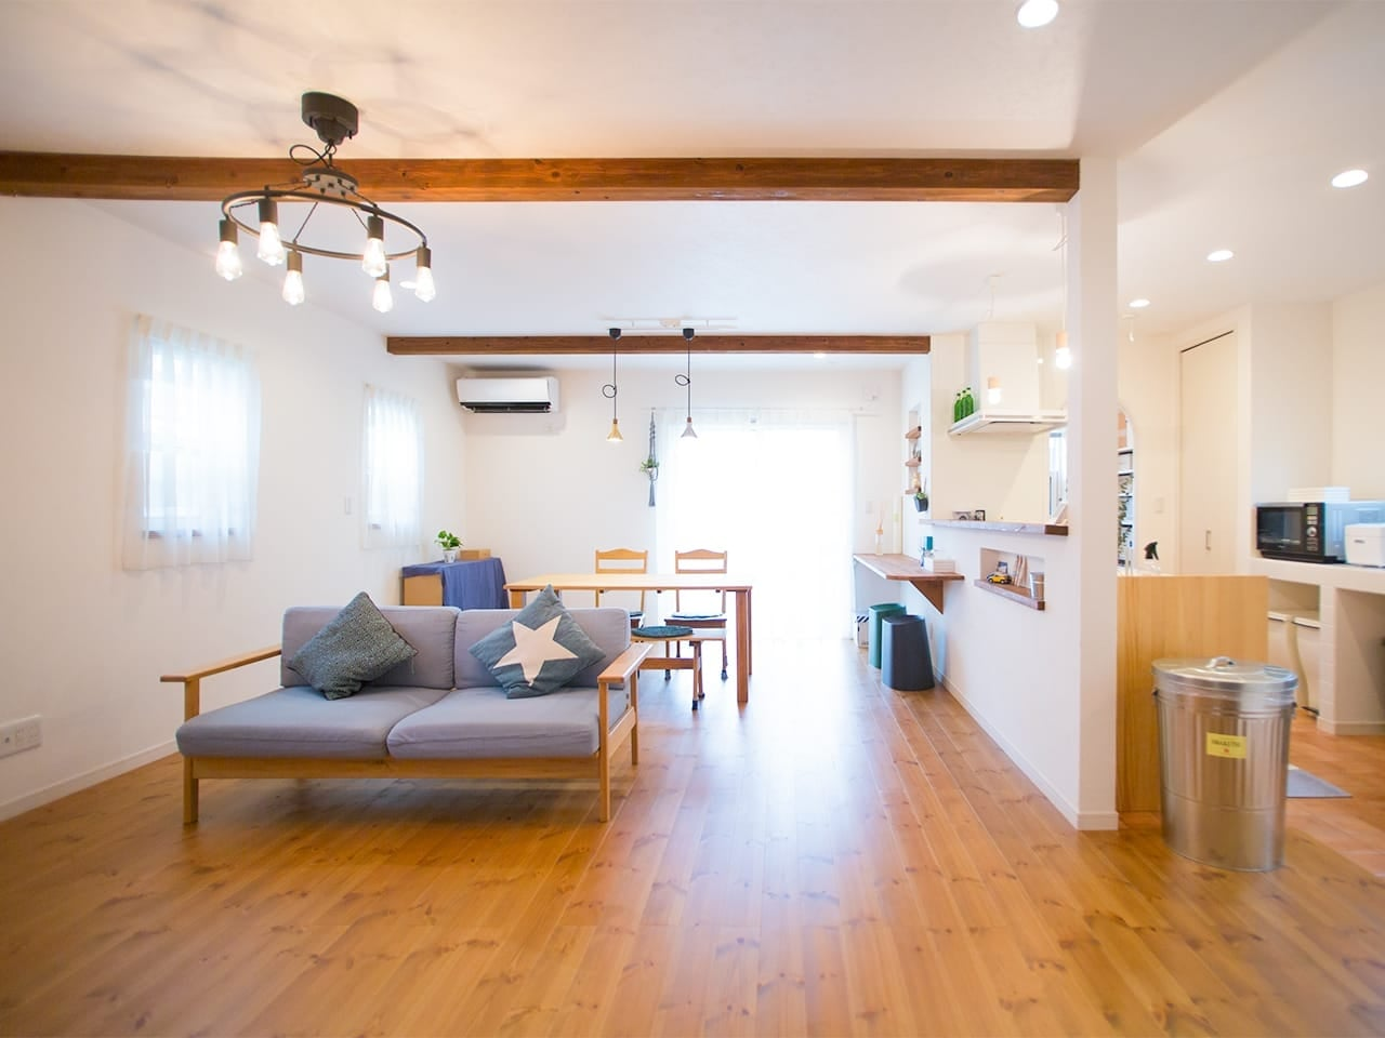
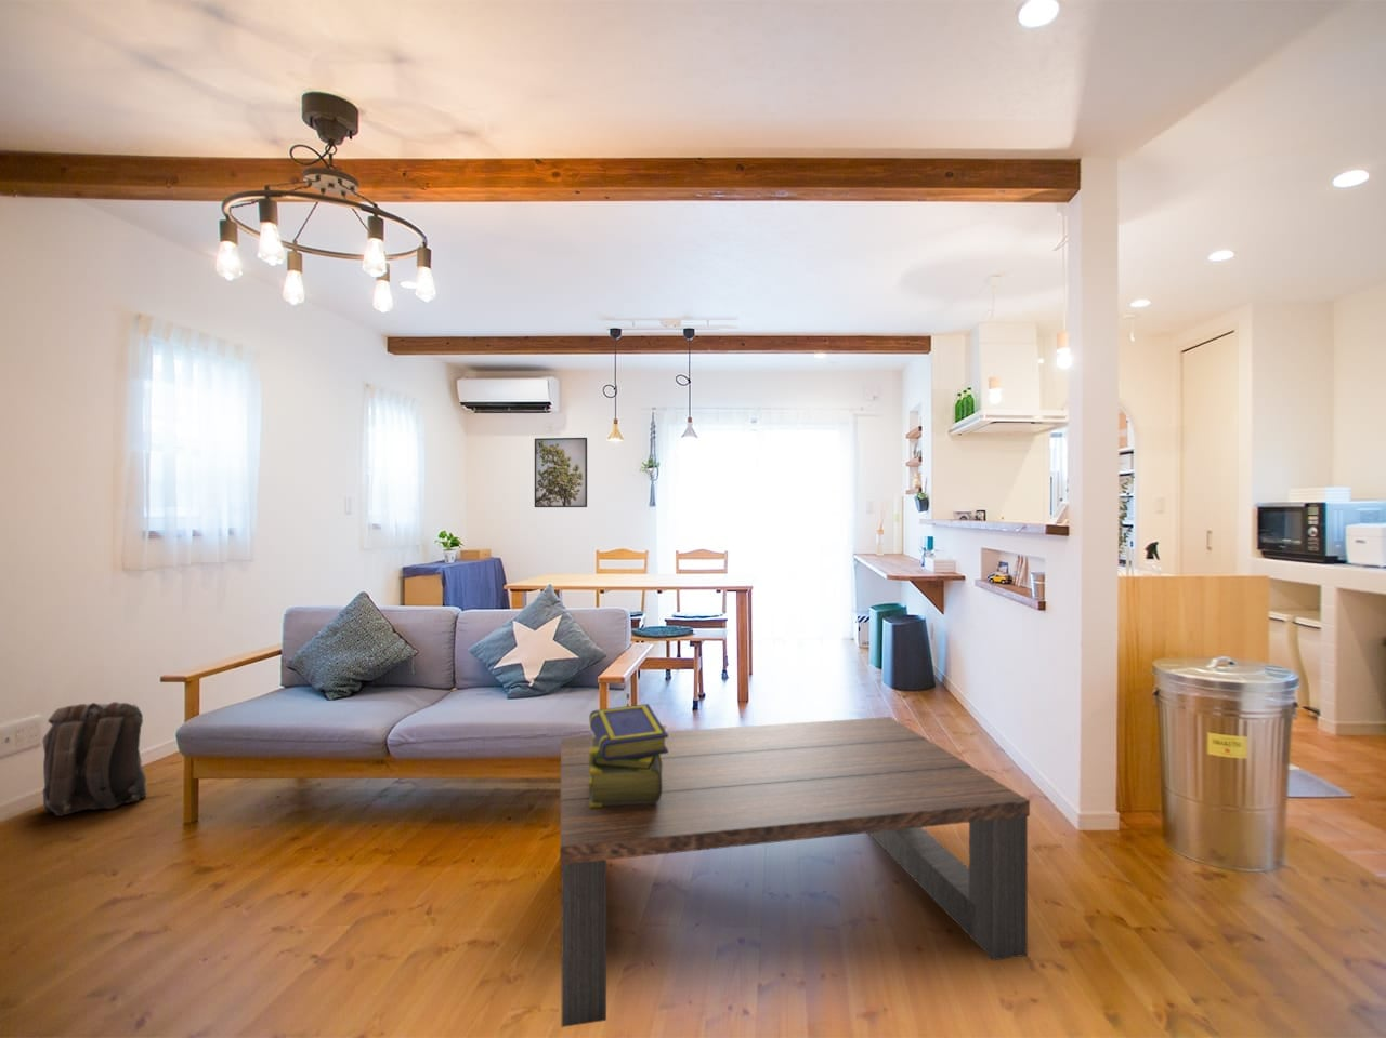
+ stack of books (628, 750)
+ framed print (560, 472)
+ backpack (96, 751)
+ coffee table (765, 834)
